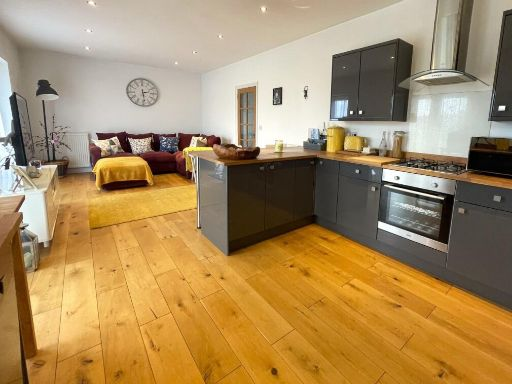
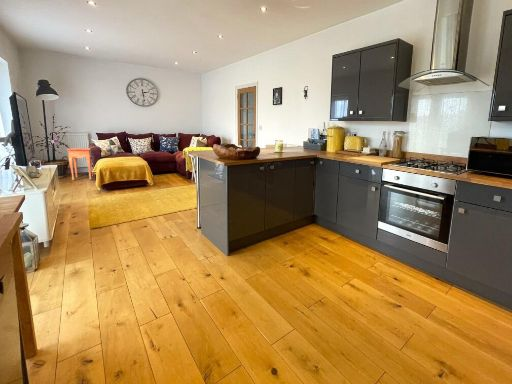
+ side table (76, 163)
